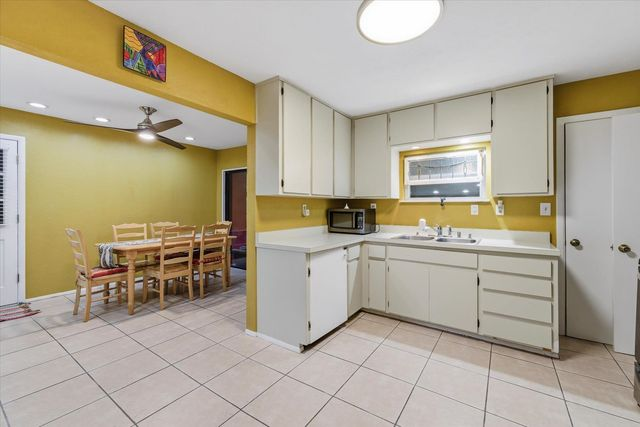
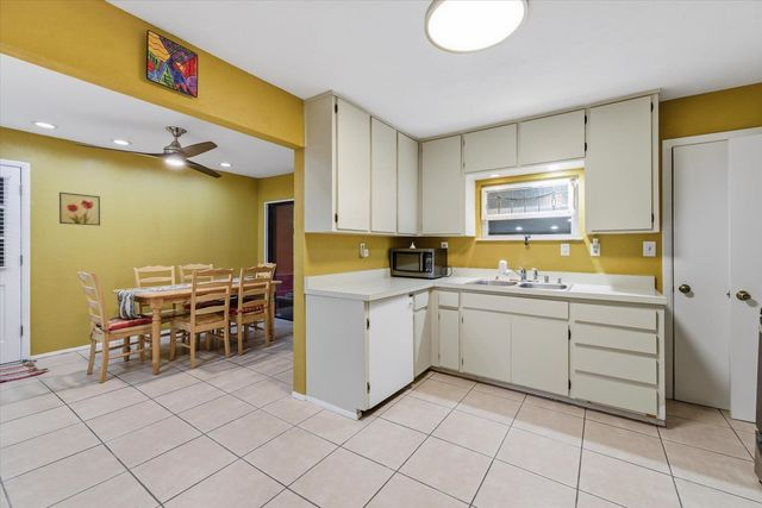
+ wall art (80, 209)
